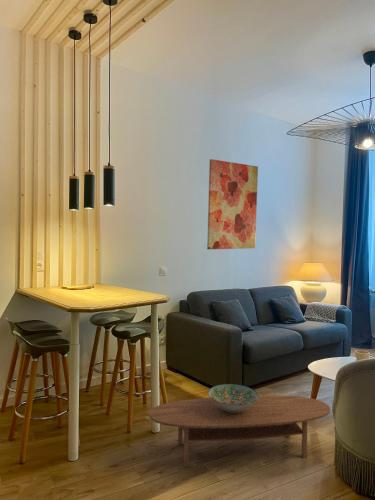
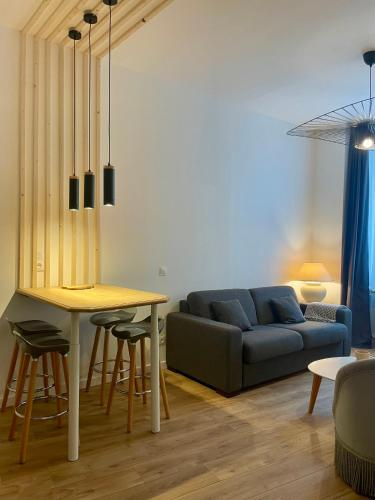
- coffee table (241, 429)
- decorative bowl (232, 400)
- wall art (233, 206)
